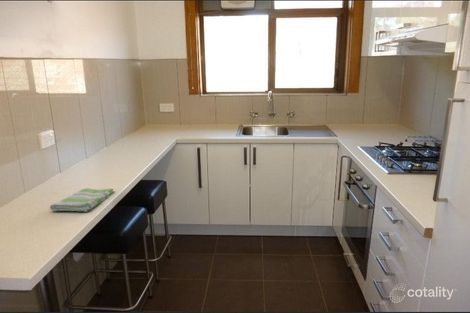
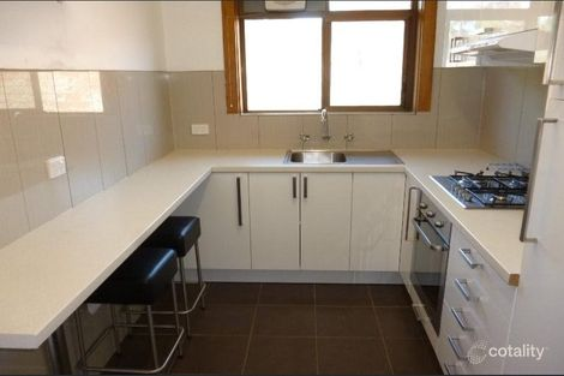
- dish towel (83, 197)
